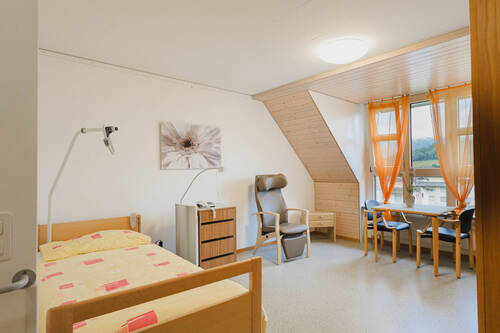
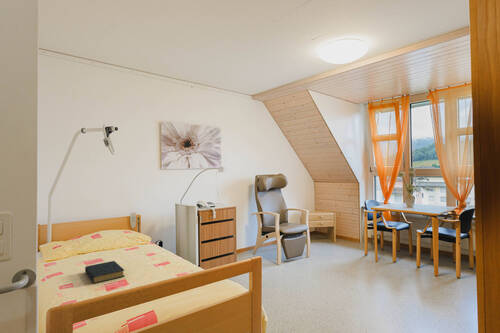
+ hardback book (104, 271)
